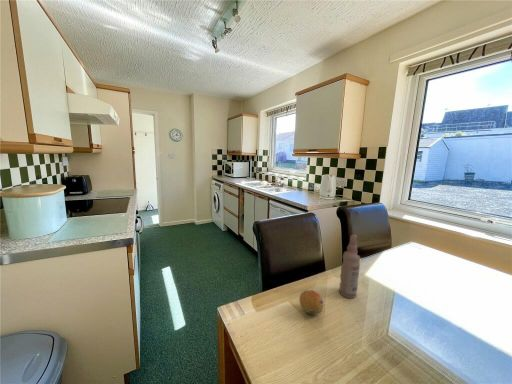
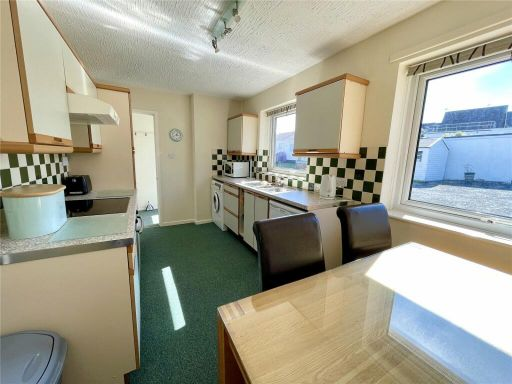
- bottle (350, 264)
- fruit (311, 302)
